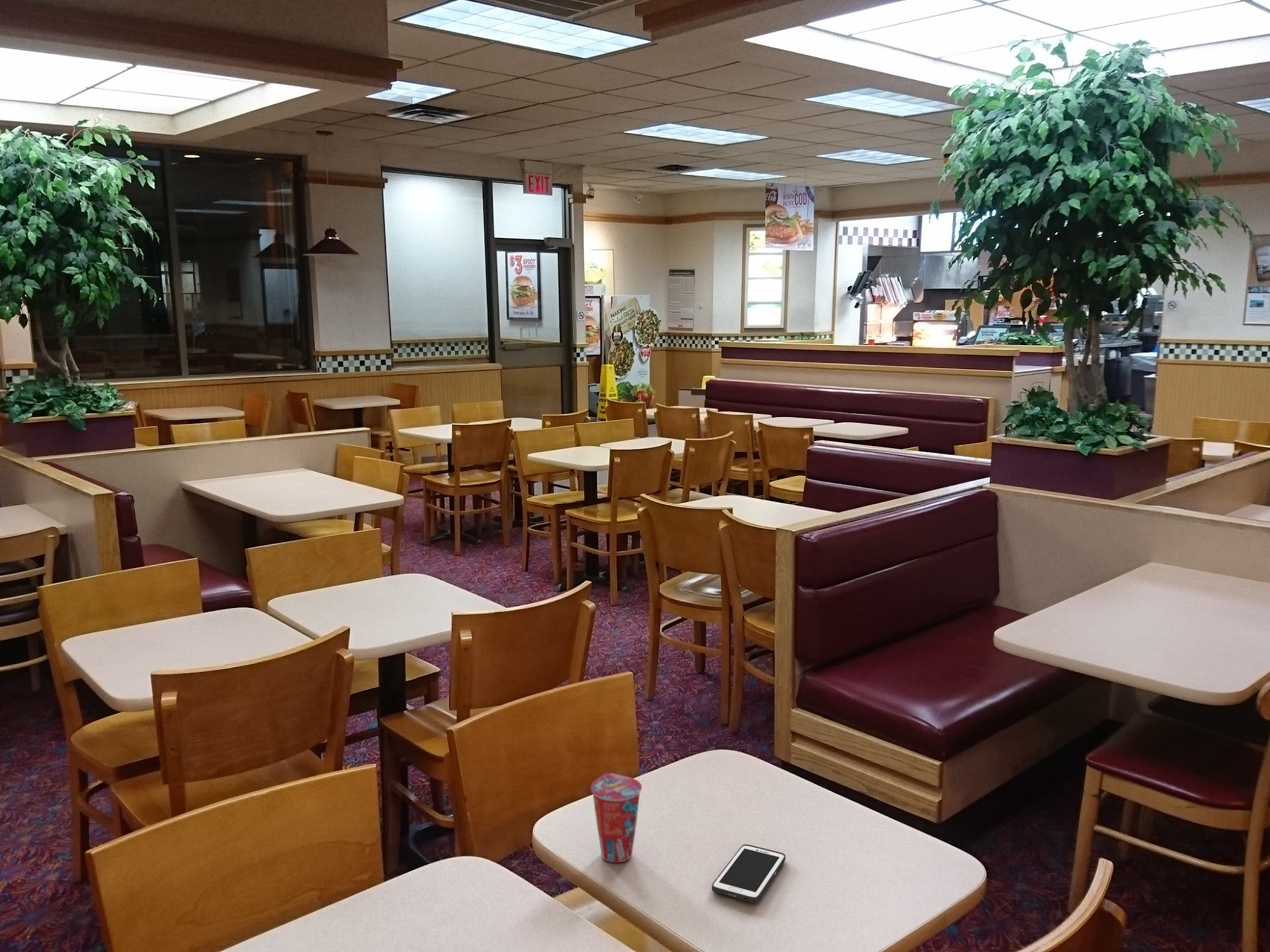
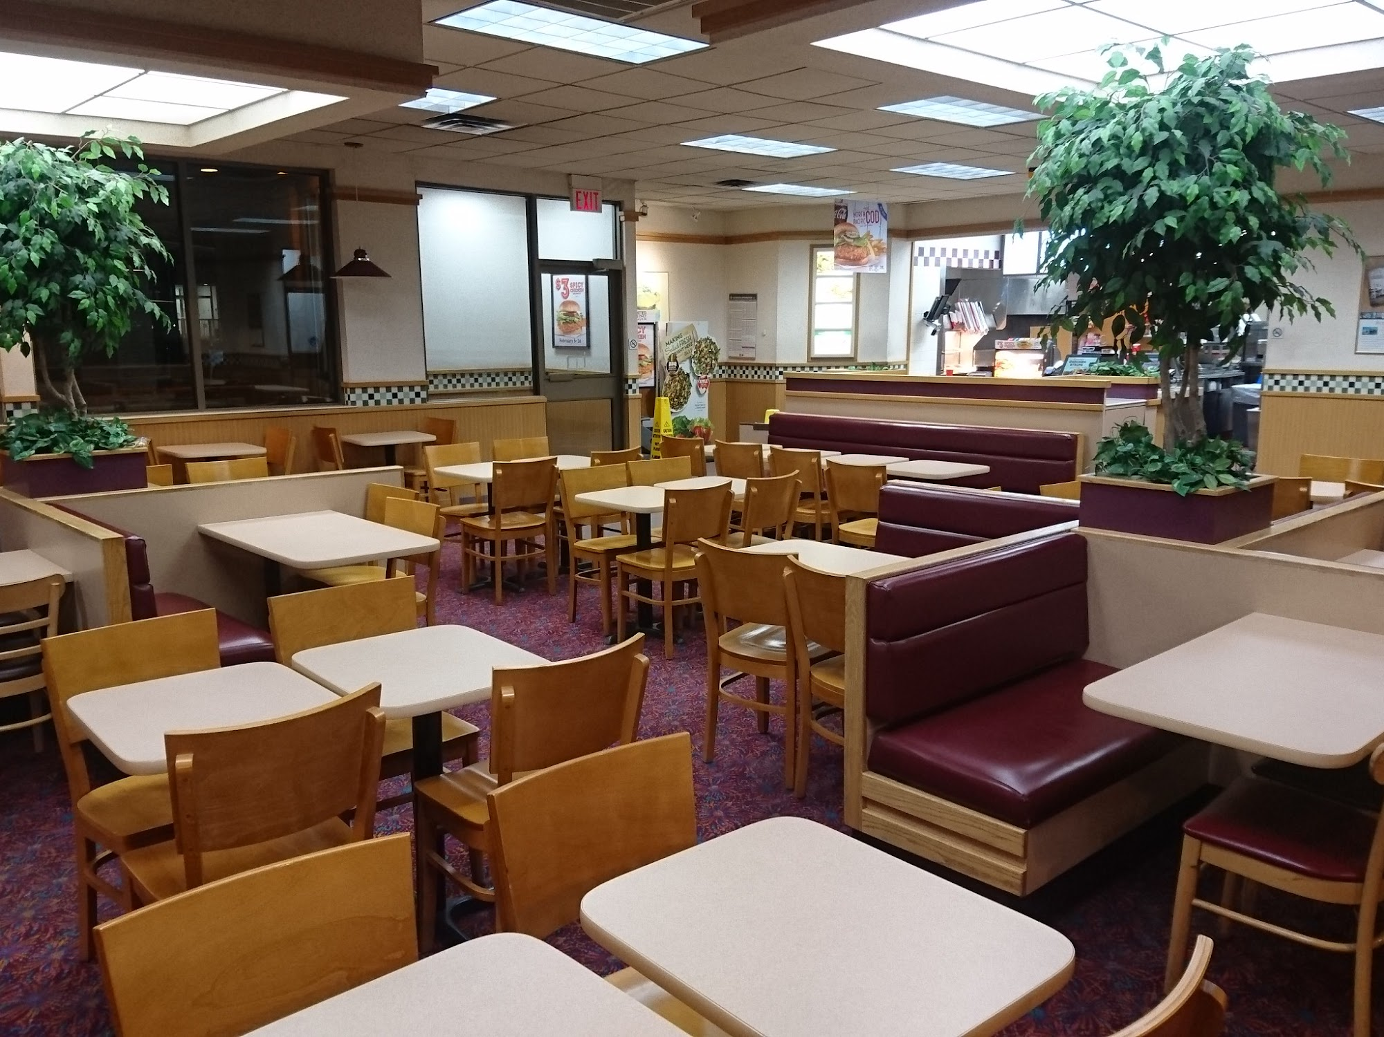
- cup (615, 819)
- cell phone (749, 872)
